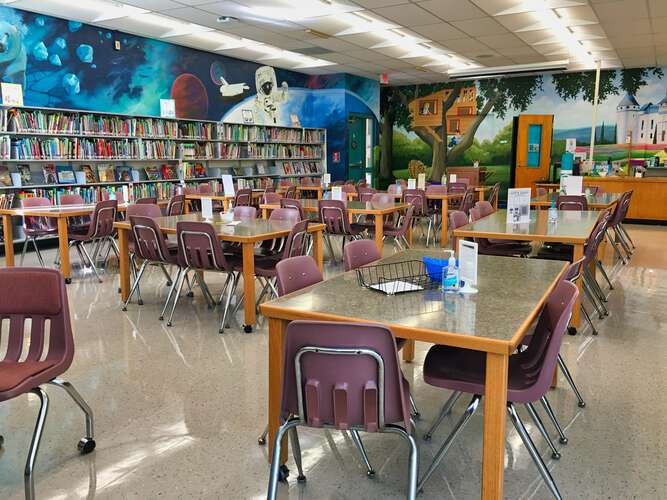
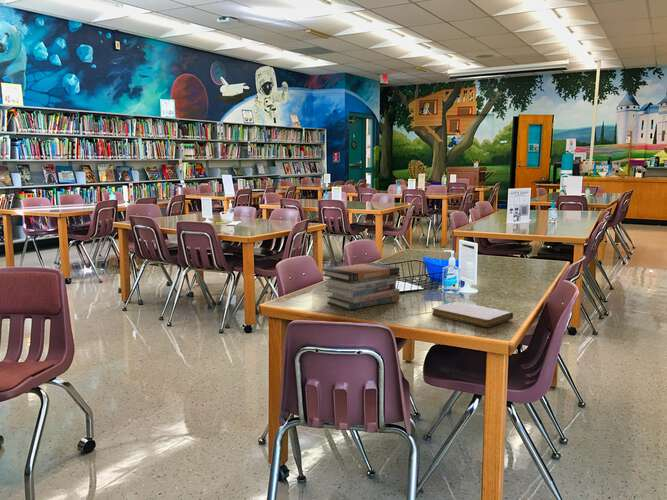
+ book stack (361, 285)
+ notebook (471, 313)
